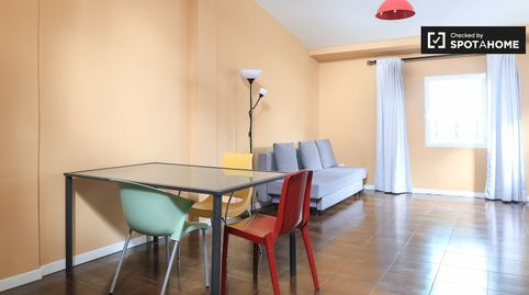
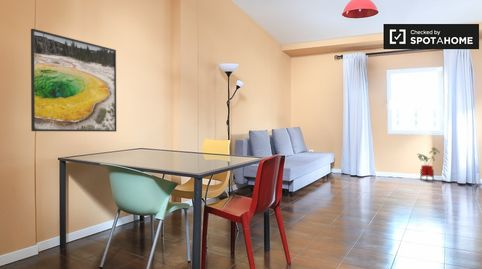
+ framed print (78, 85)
+ house plant (427, 163)
